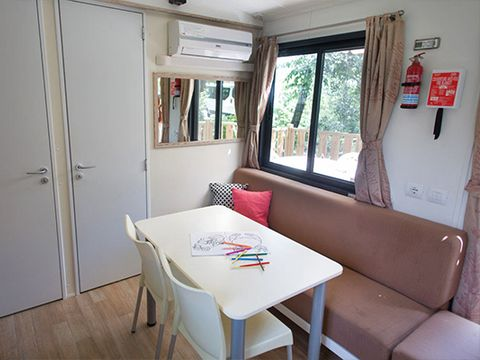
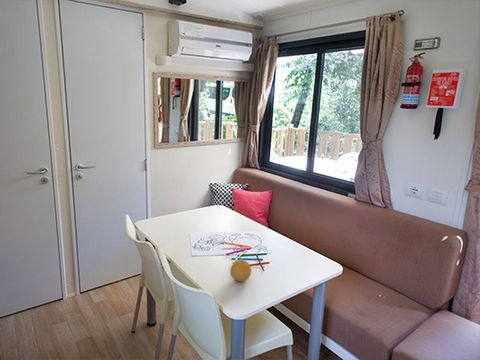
+ fruit (240, 270)
